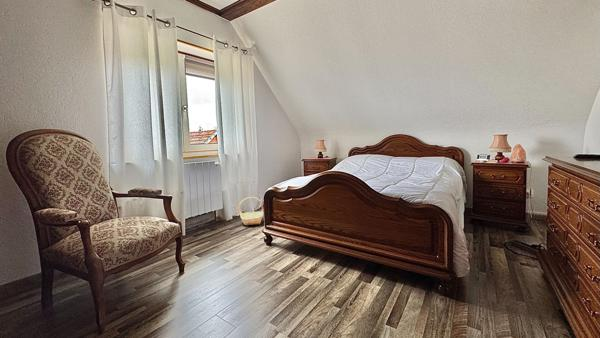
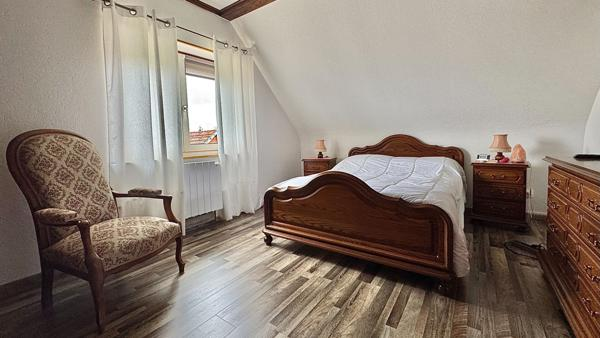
- basket (251, 212)
